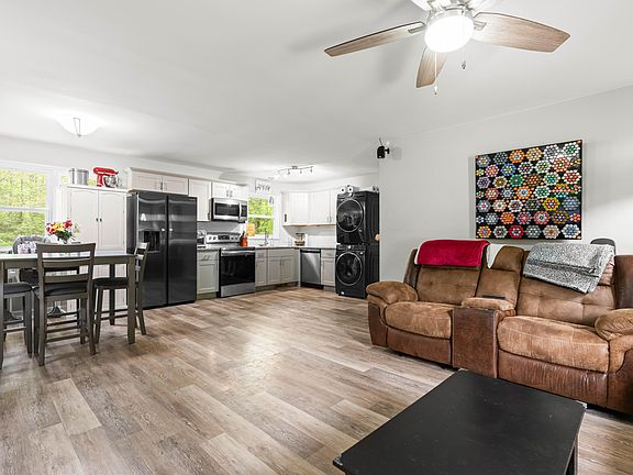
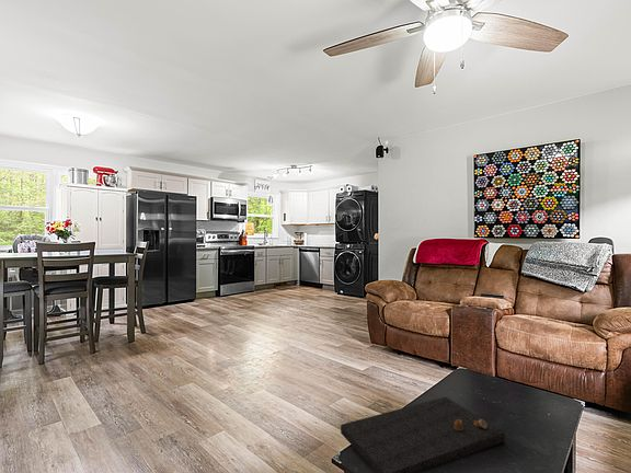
+ cutting board (421, 428)
